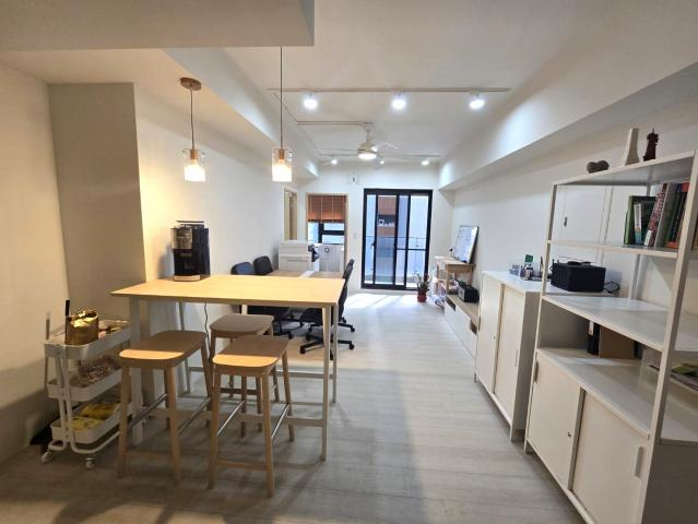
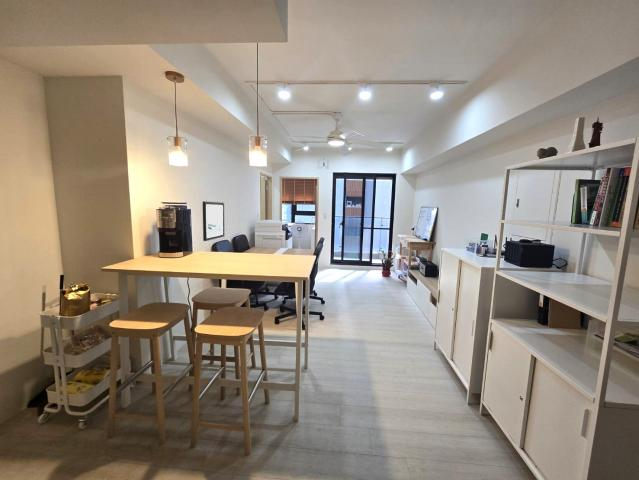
+ wall art (214, 220)
